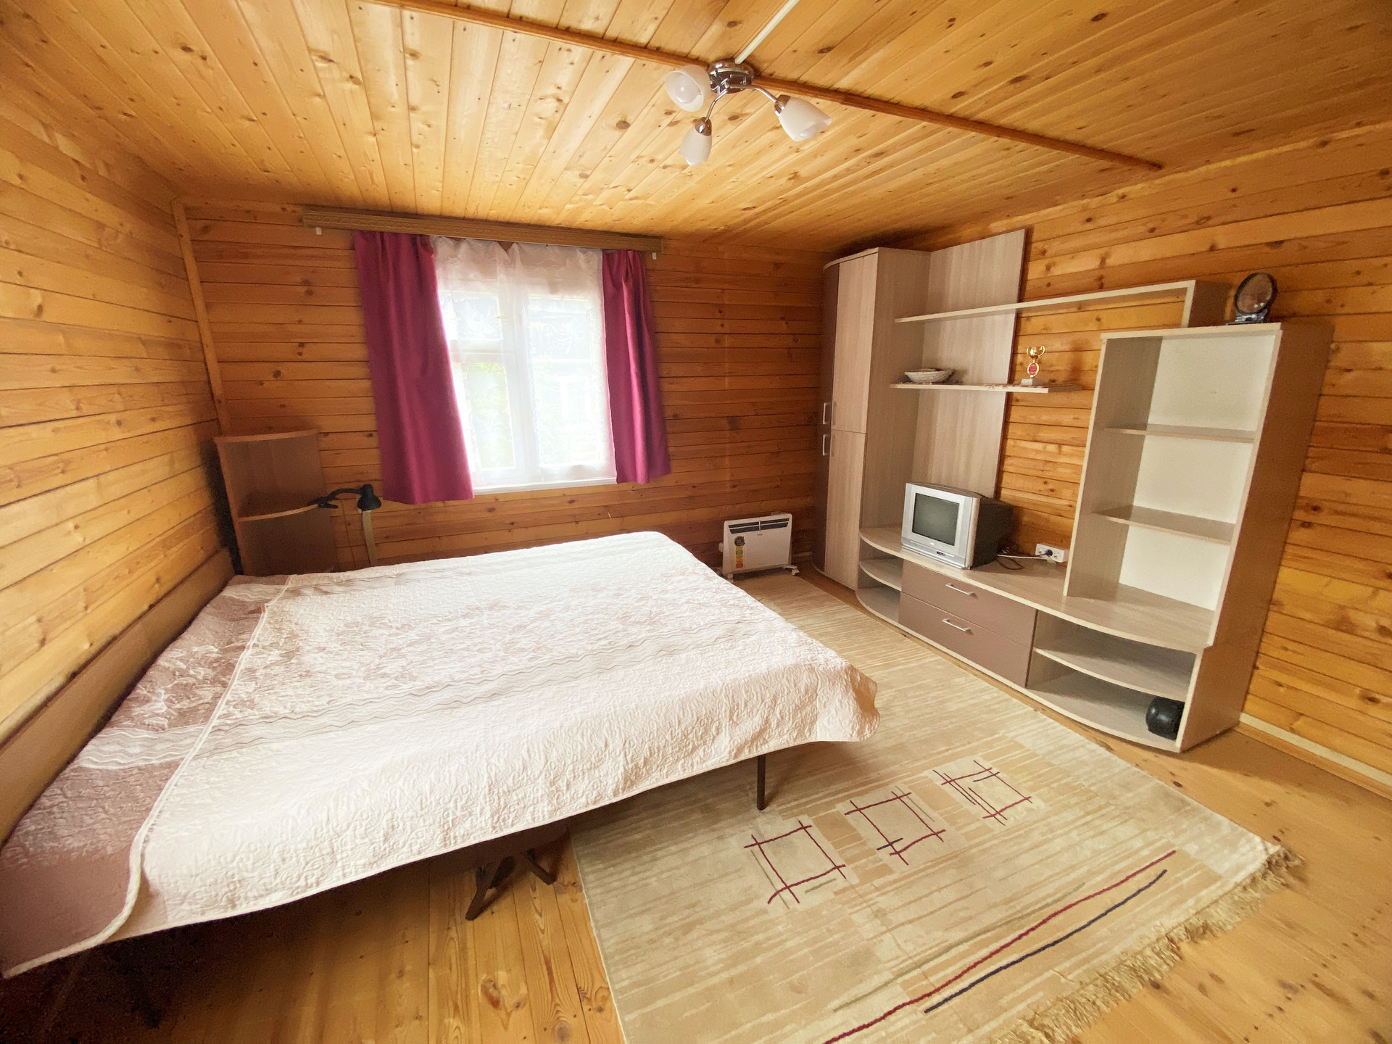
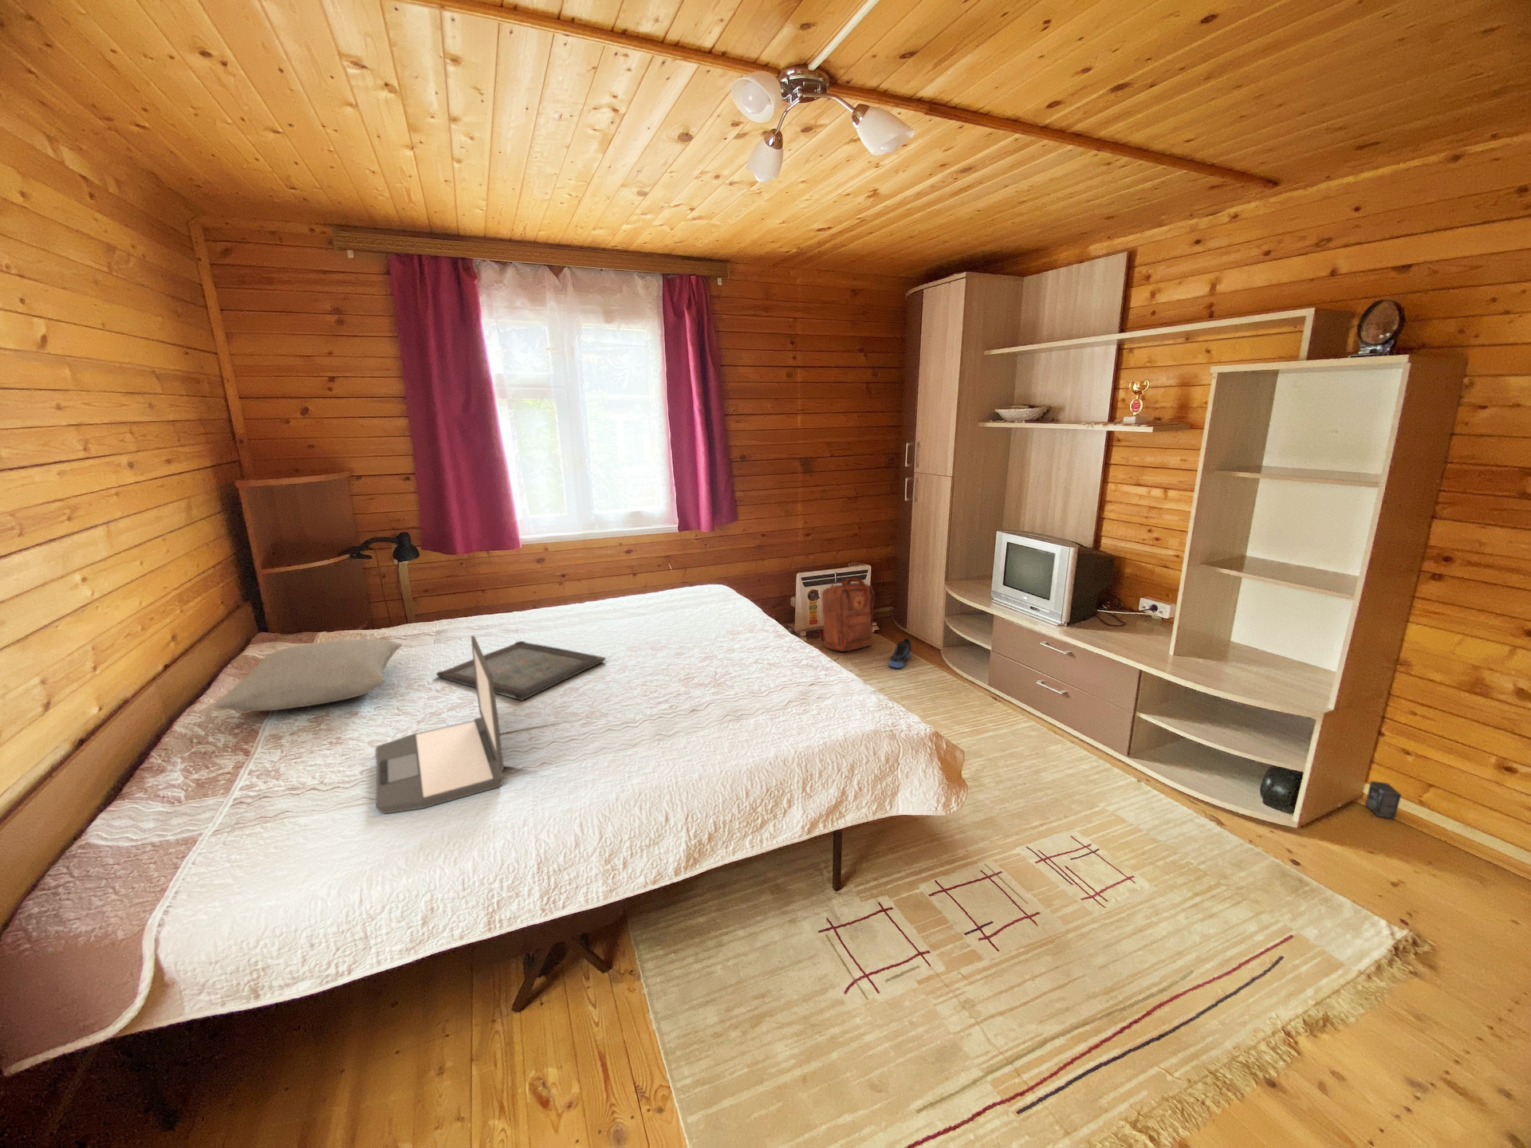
+ sneaker (901, 652)
+ pillow (321, 670)
+ box (1383, 800)
+ backpack (846, 613)
+ serving tray (523, 667)
+ laptop (434, 728)
